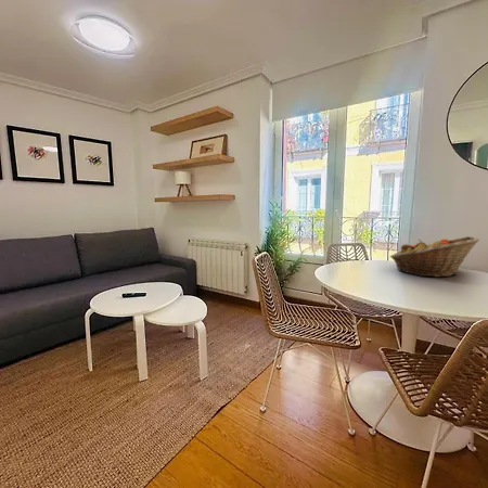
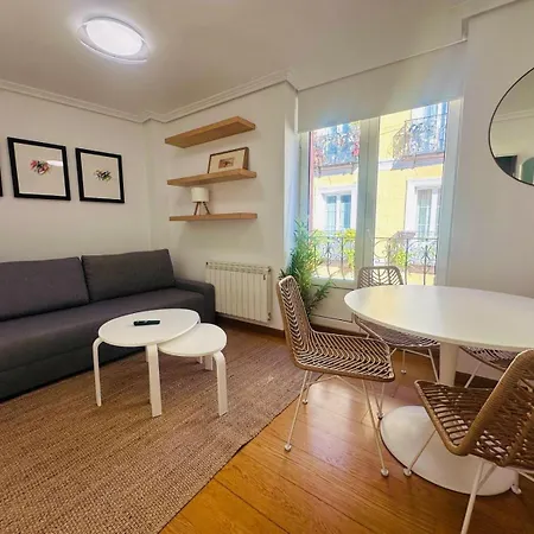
- fruit basket (432, 253)
